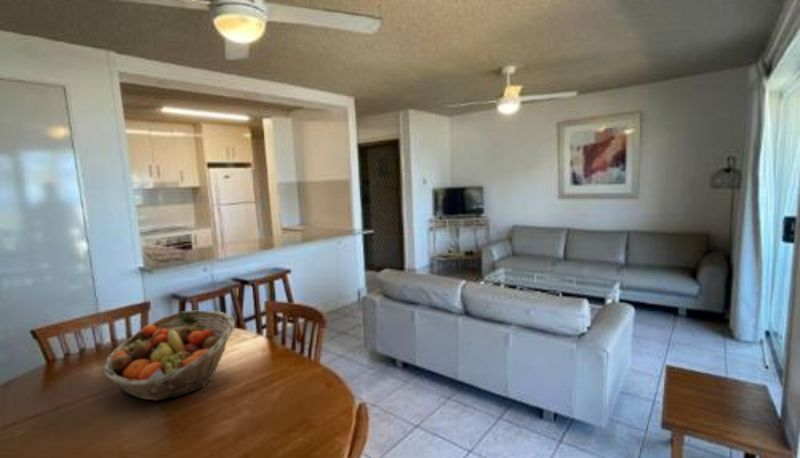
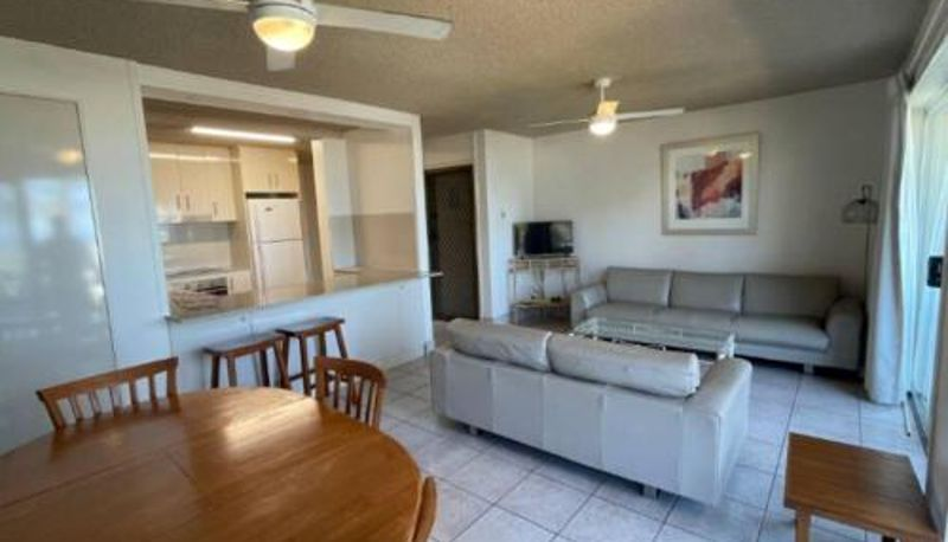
- fruit basket (173, 351)
